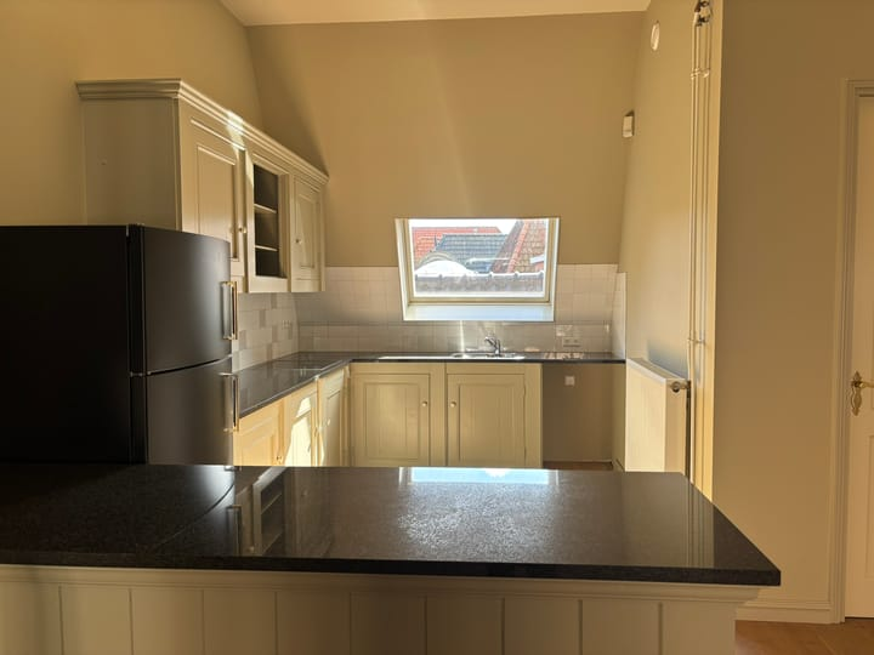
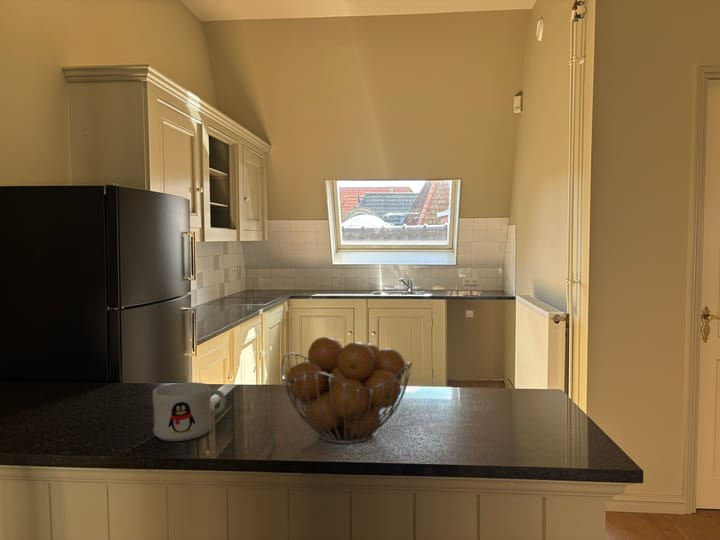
+ mug (192, 408)
+ fruit basket (346, 386)
